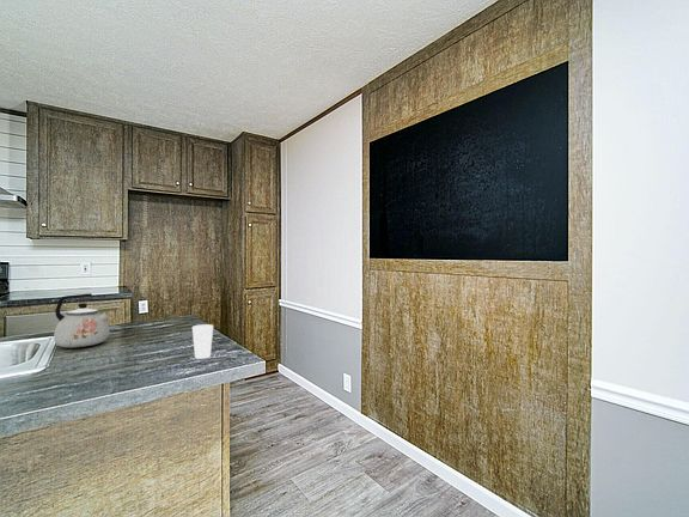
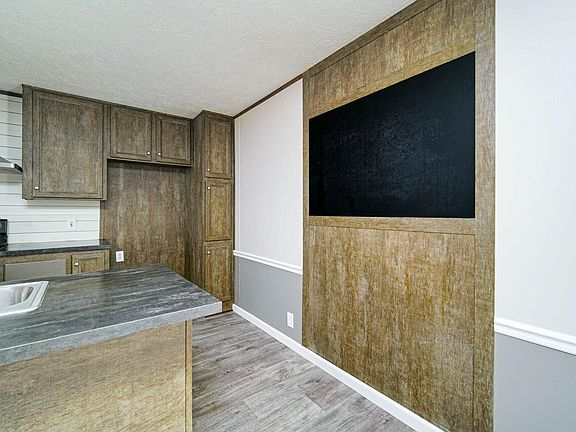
- kettle (83, 318)
- cup (202, 341)
